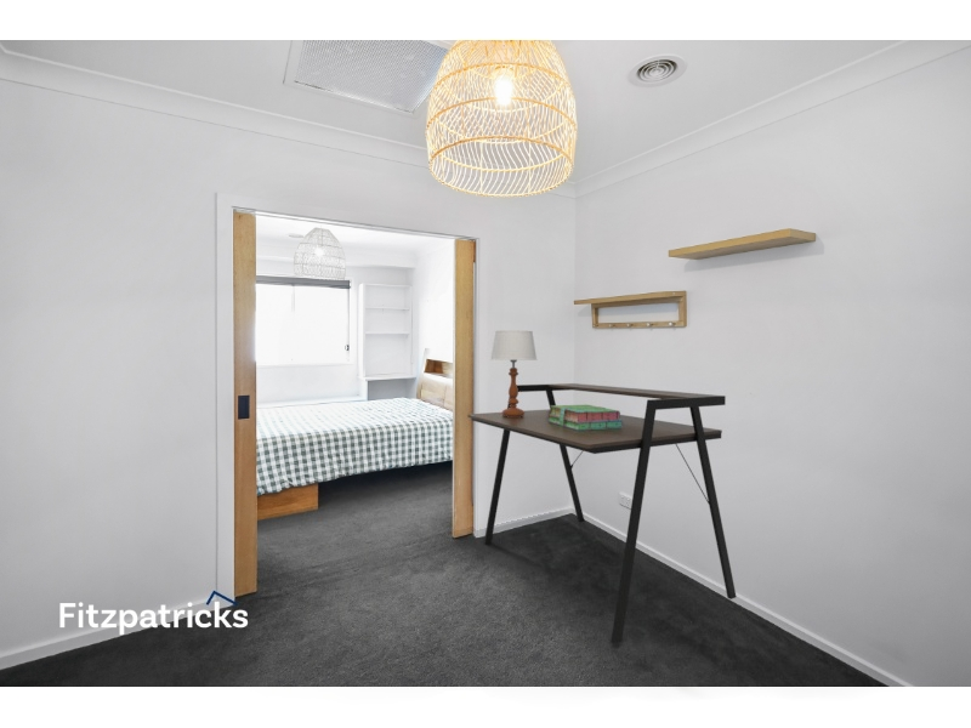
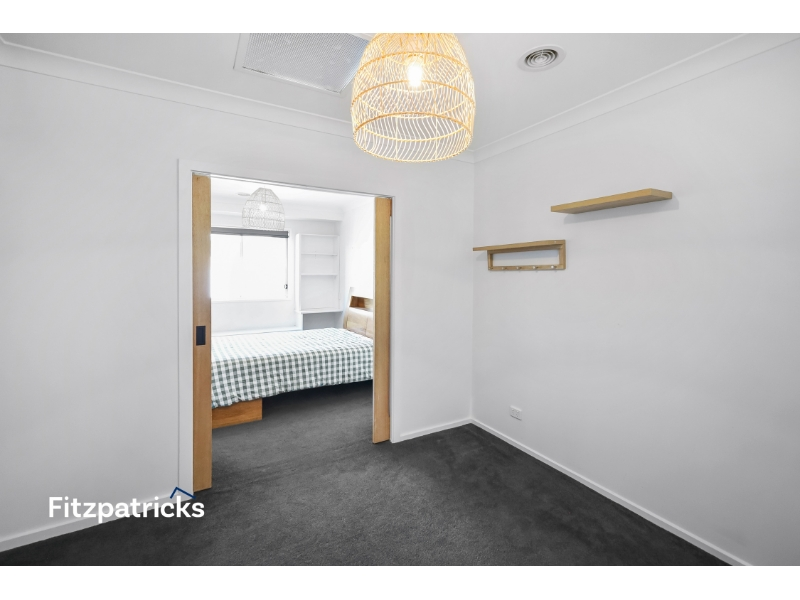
- table lamp (513, 372)
- stack of books (583, 415)
- desk (574, 482)
